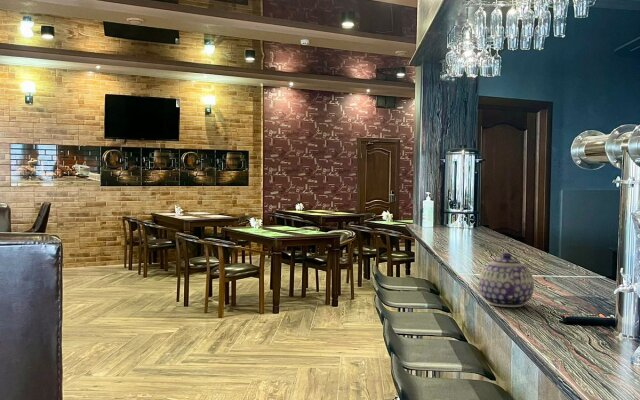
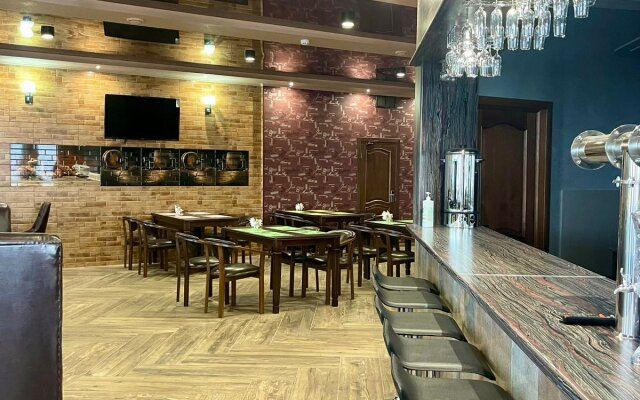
- teapot (506, 278)
